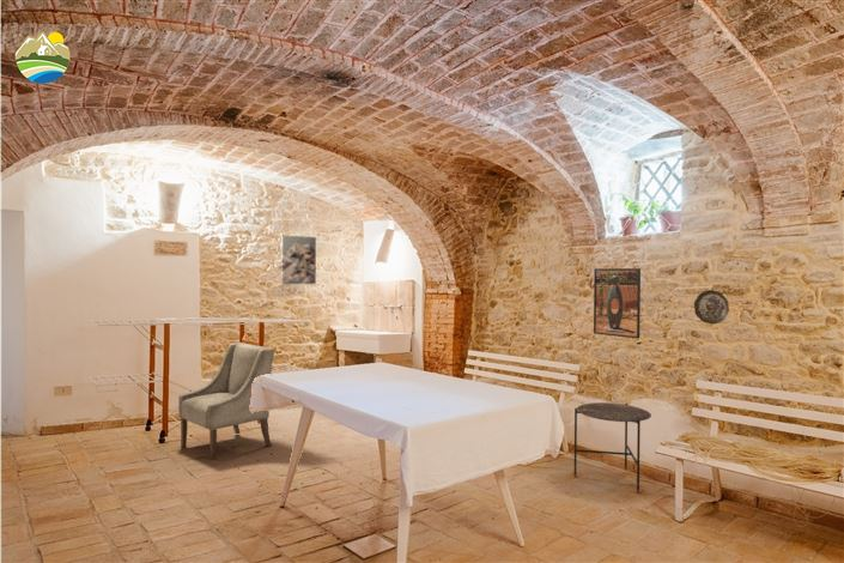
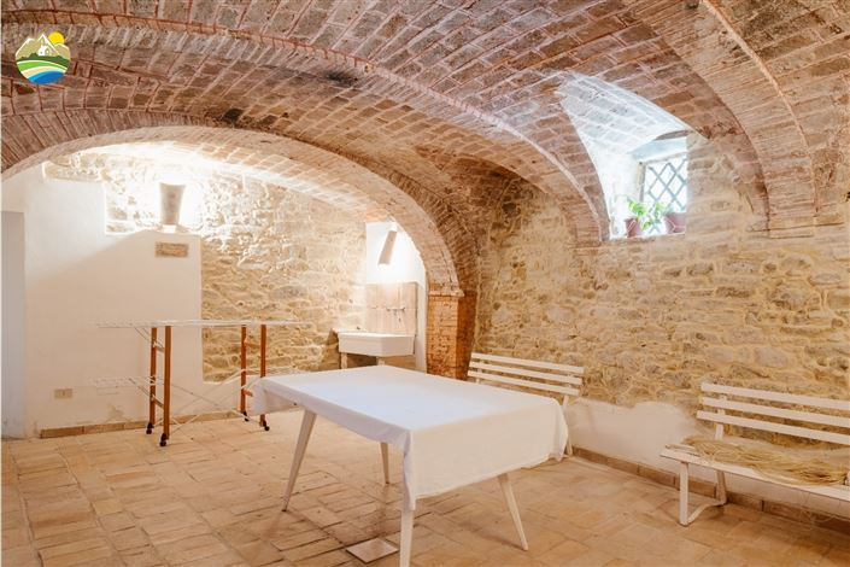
- chair (226, 396)
- wall art (298, 260)
- decorative plate (711, 307)
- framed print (615, 302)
- side table (611, 452)
